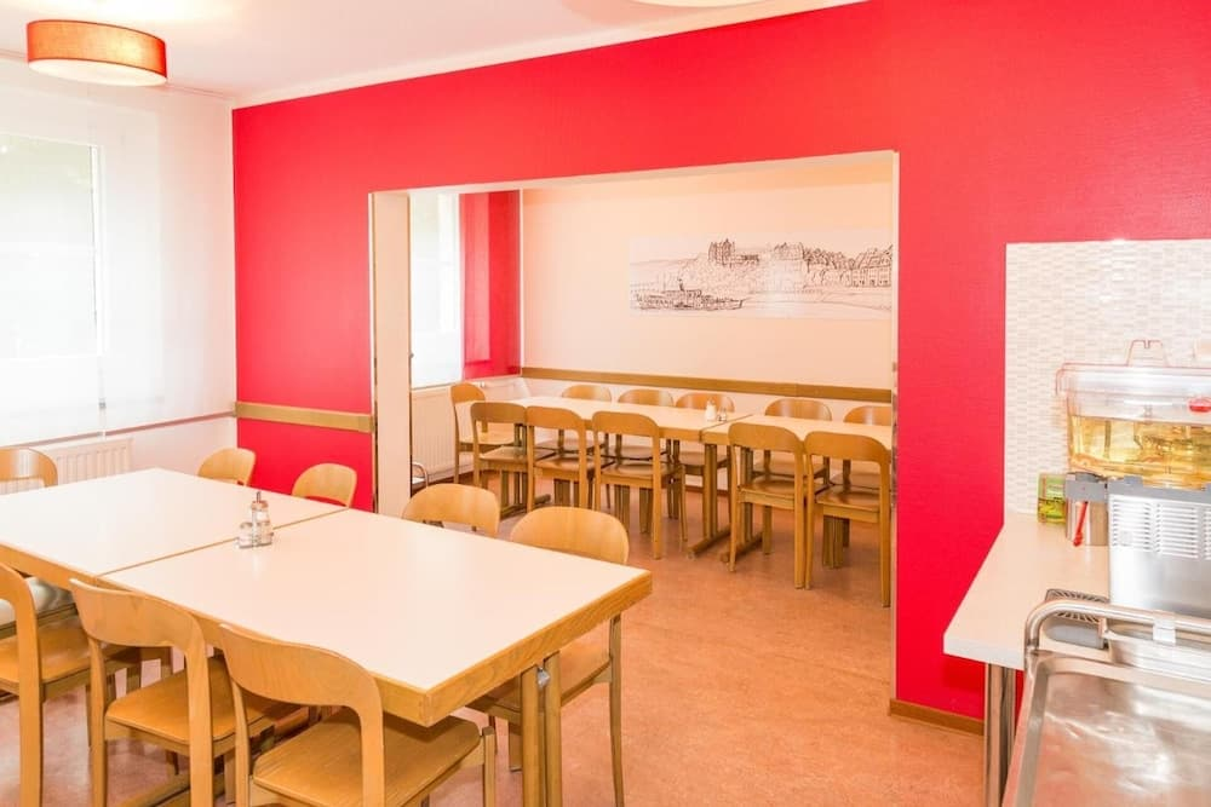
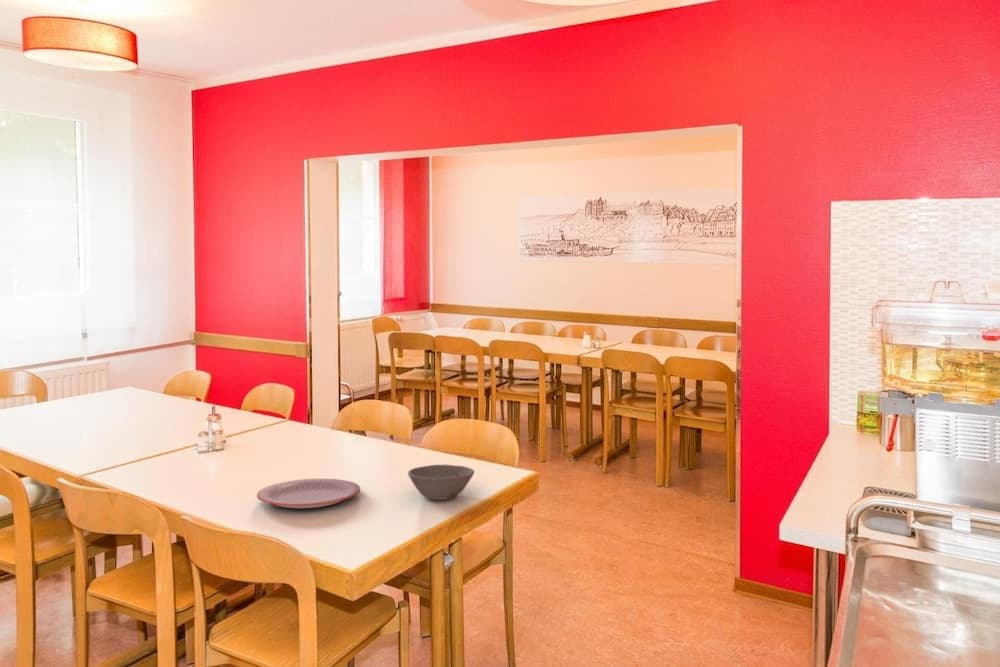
+ bowl (441, 483)
+ plate (309, 494)
